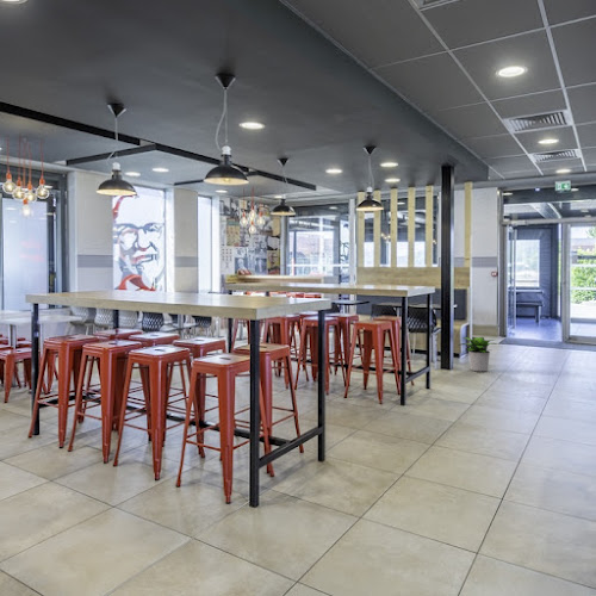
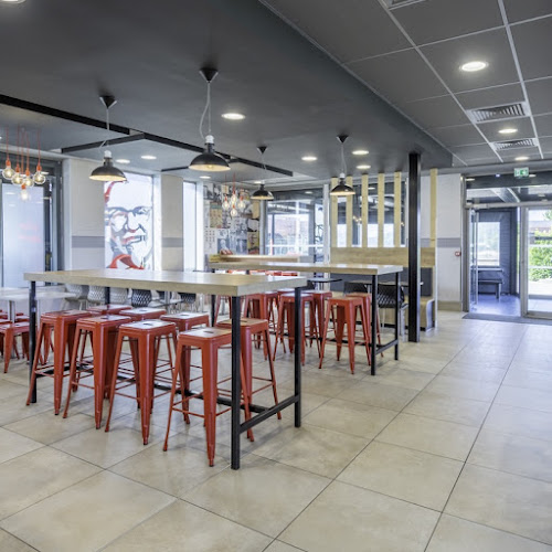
- potted plant (478, 354)
